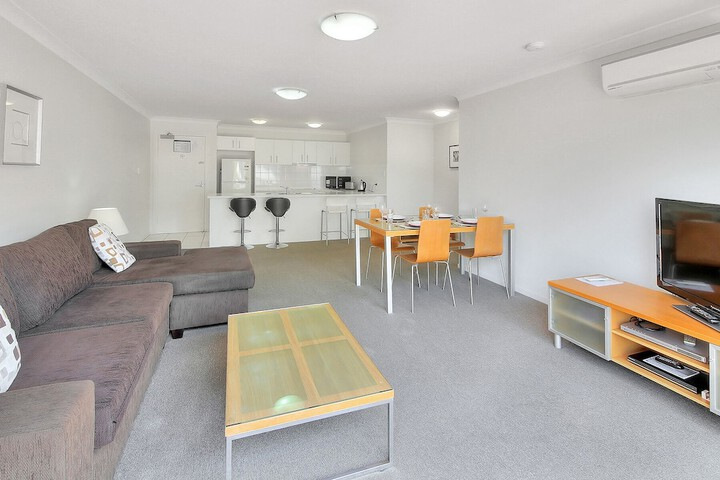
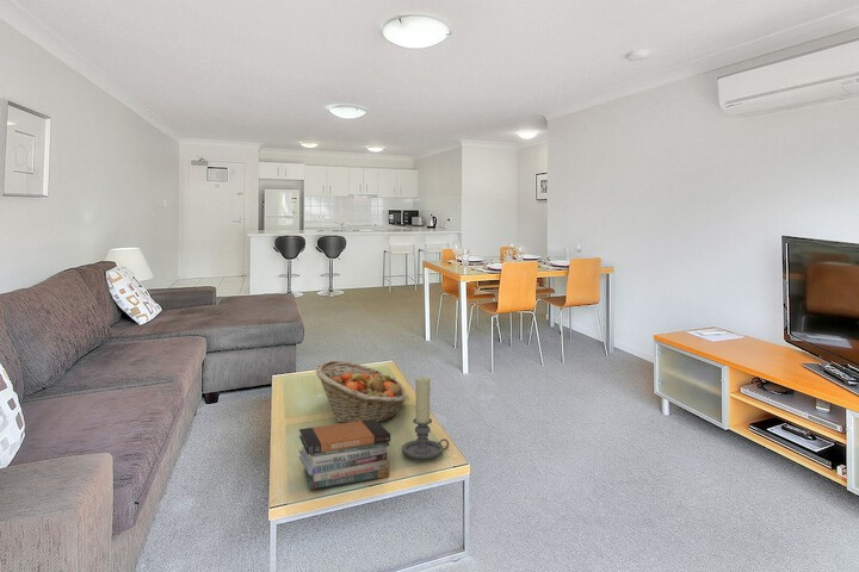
+ candle holder (426, 415)
+ book stack (344, 452)
+ fruit basket (361, 388)
